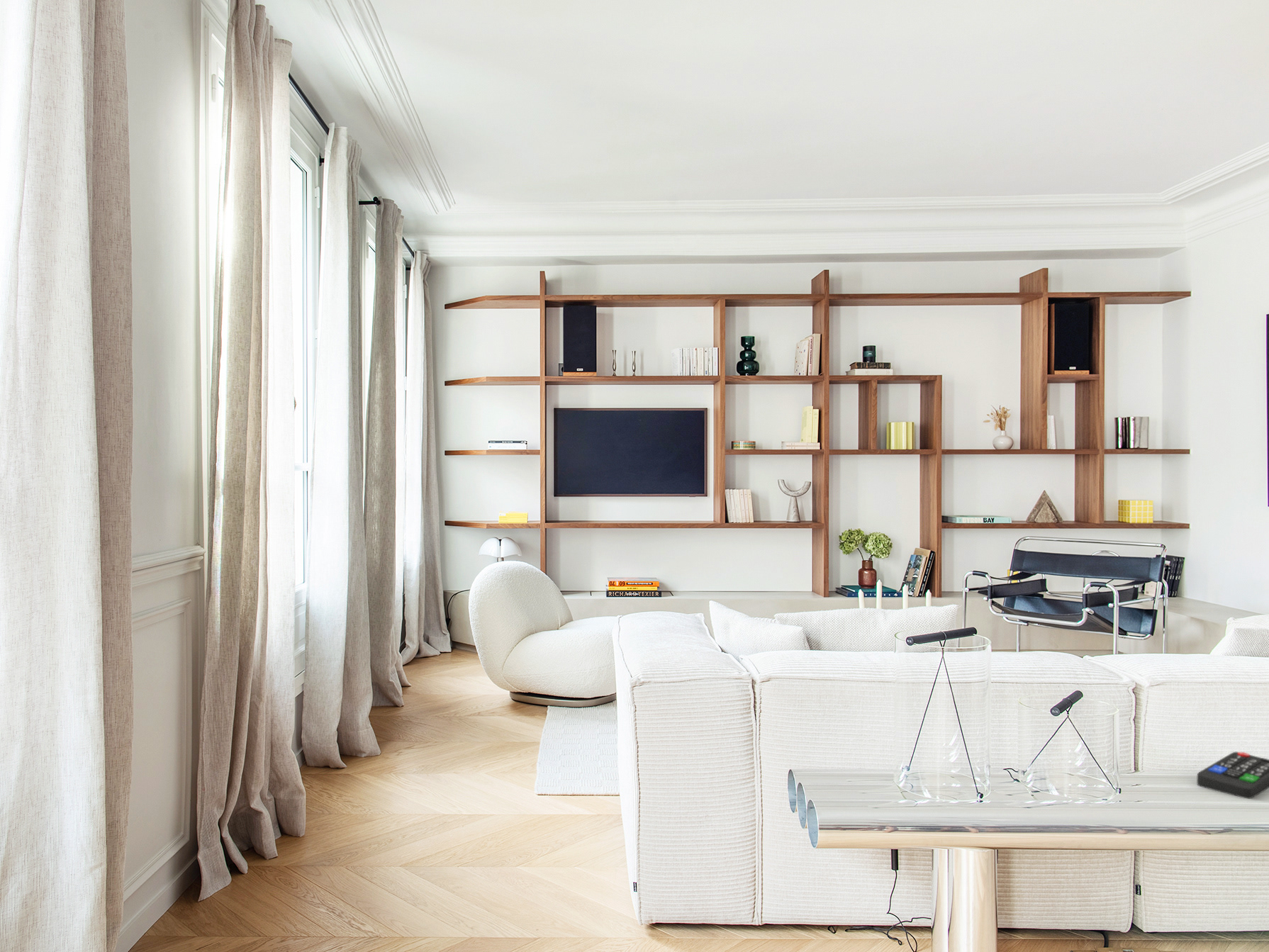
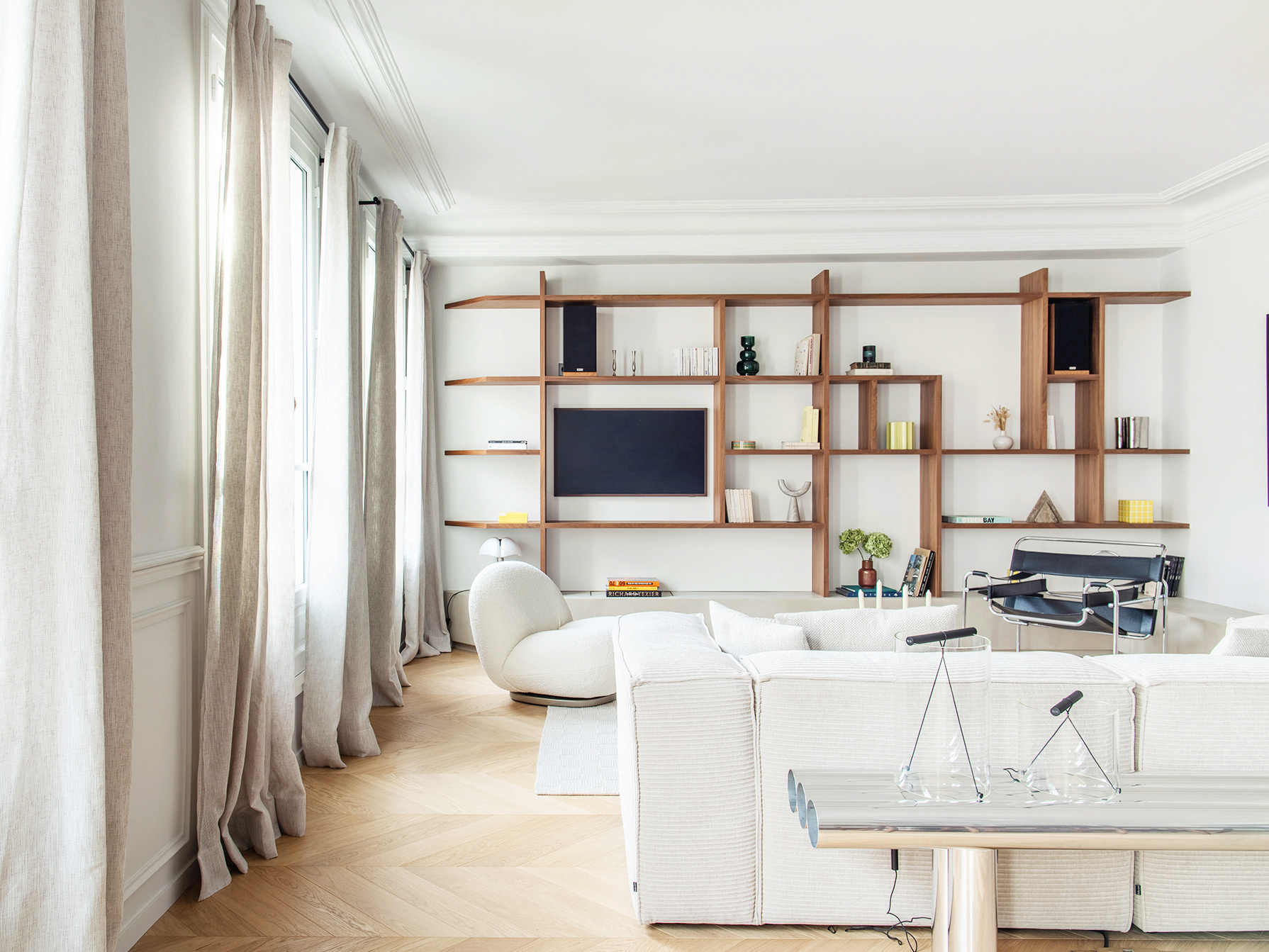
- remote control (1241, 773)
